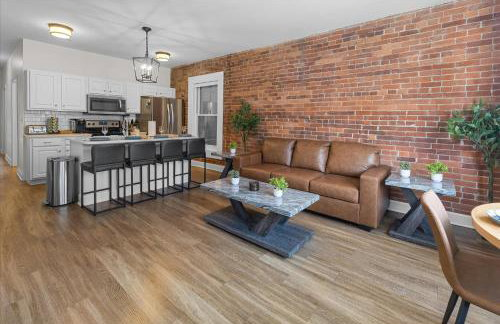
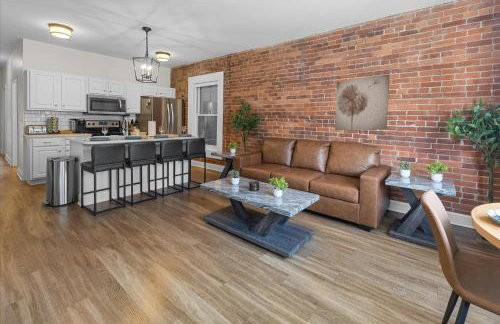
+ wall art (360, 104)
